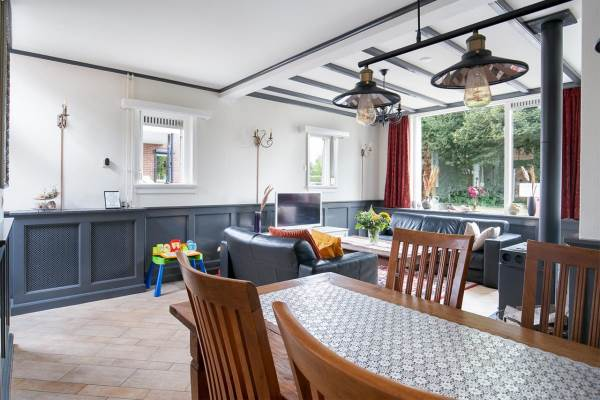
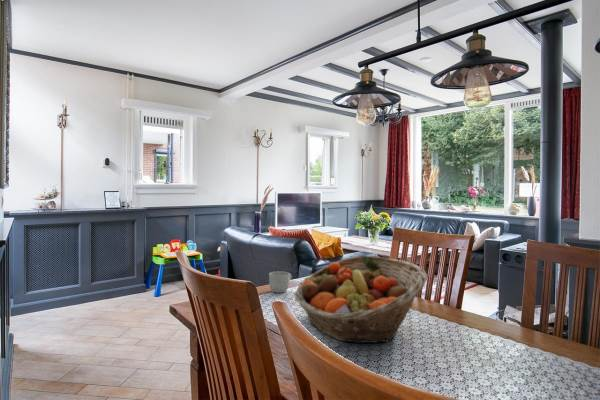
+ mug (281, 281)
+ fruit basket (356, 293)
